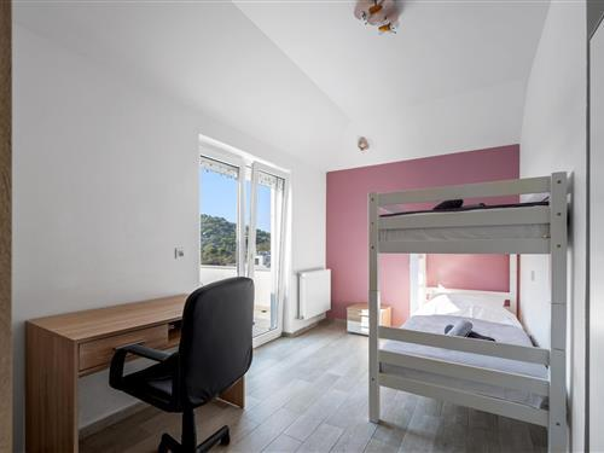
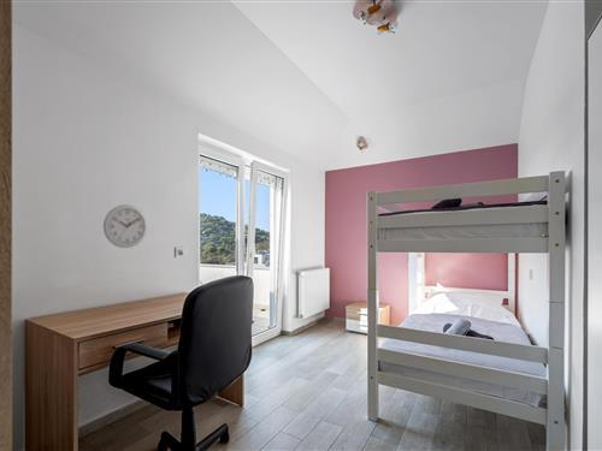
+ wall clock (126, 226)
